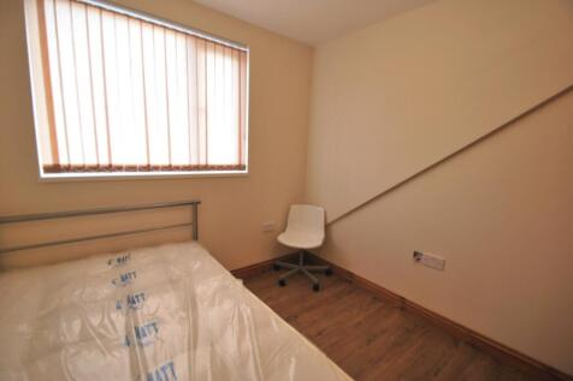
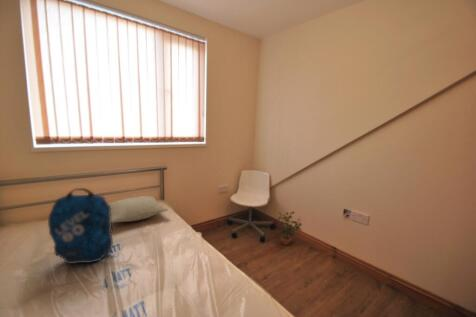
+ pillow (135, 207)
+ potted plant (287, 228)
+ backpack (82, 226)
